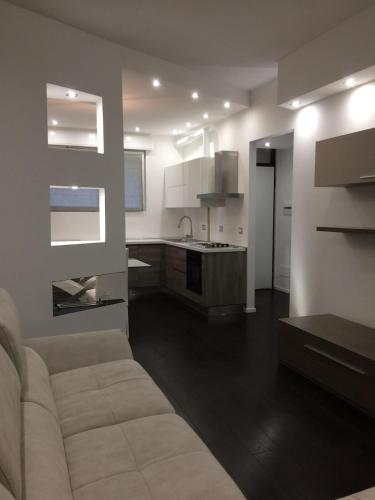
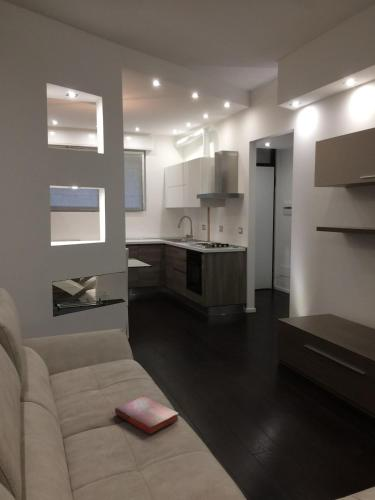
+ hardback book (146, 413)
